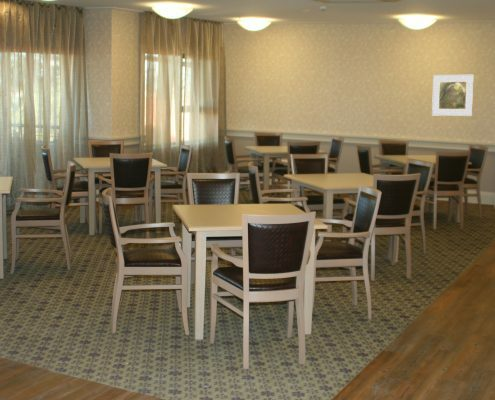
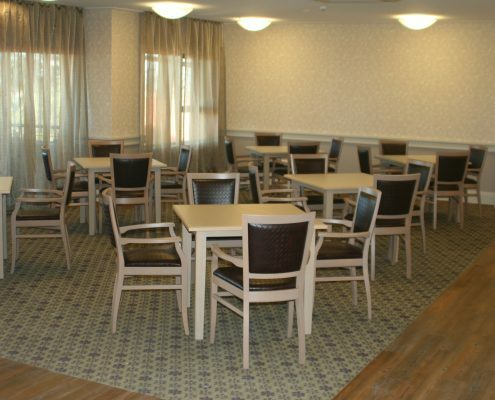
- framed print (452, 95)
